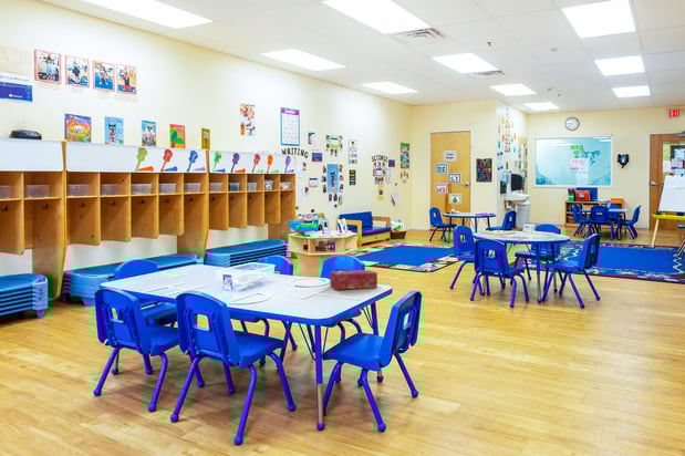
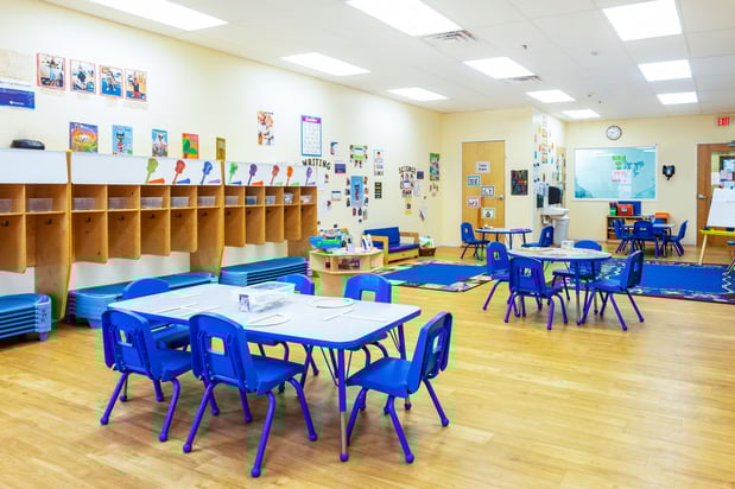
- tissue box (353, 279)
